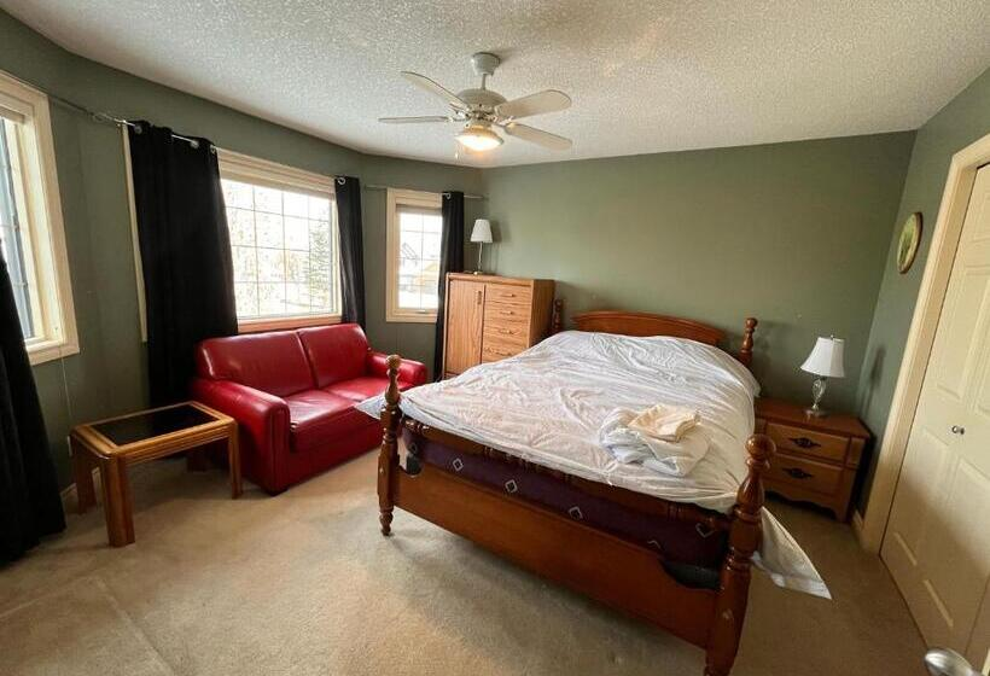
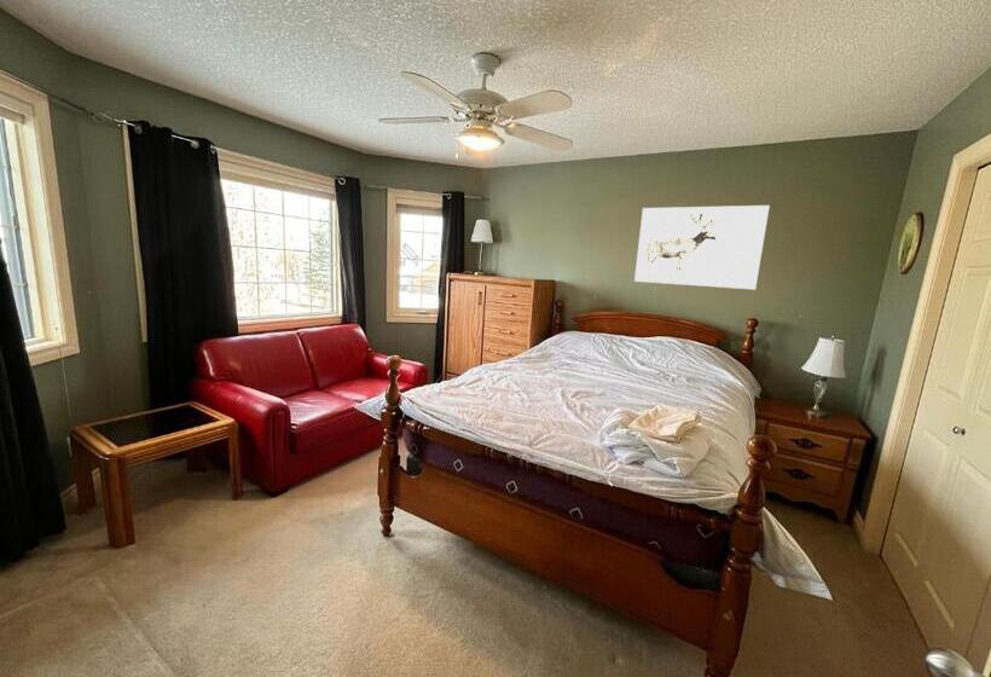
+ wall art (696, 247)
